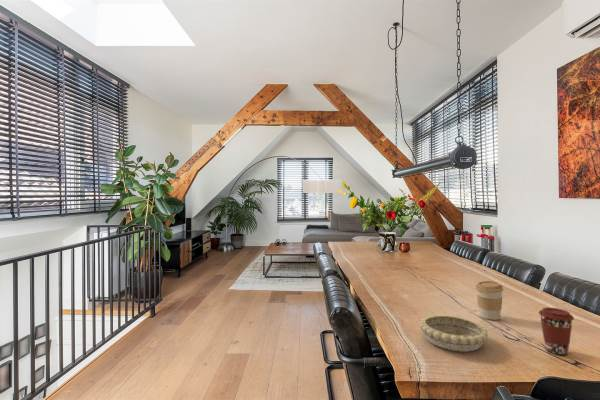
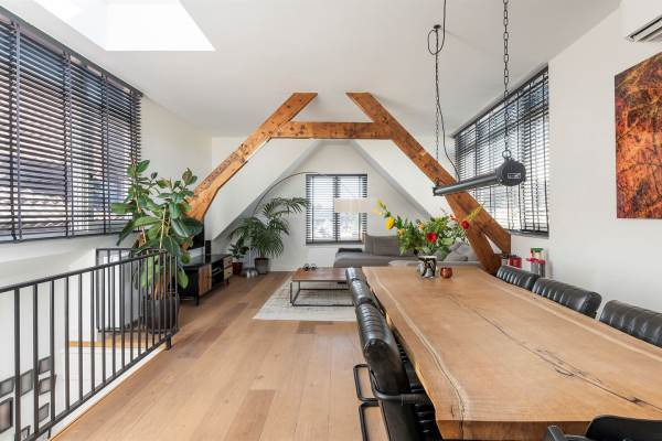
- decorative bowl (452, 332)
- coffee cup (556, 330)
- coffee cup (489, 299)
